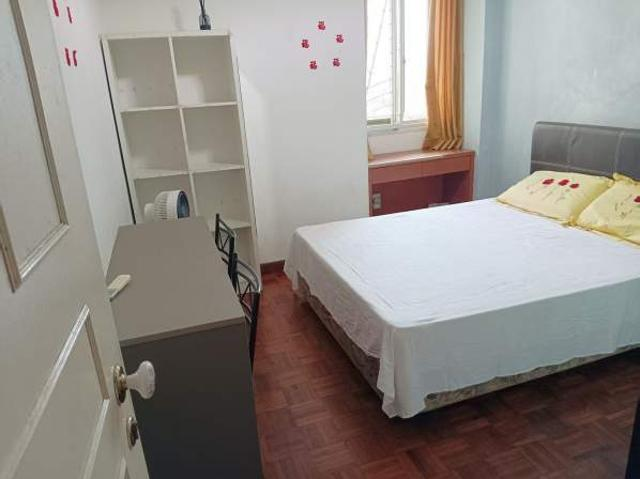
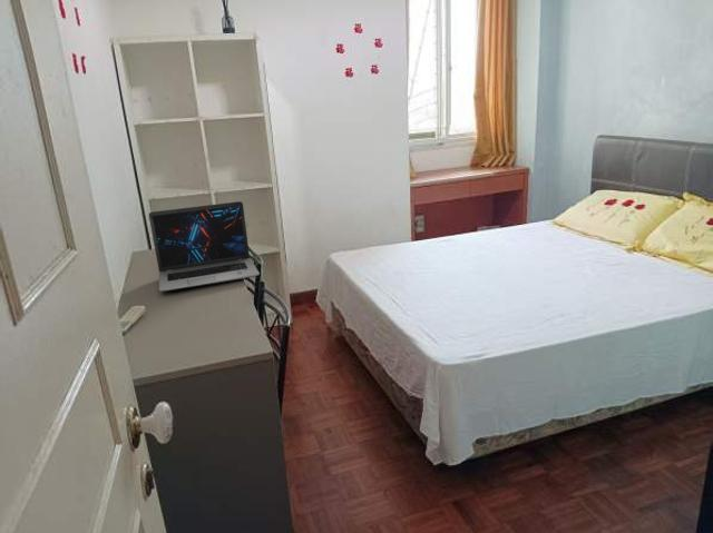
+ laptop (204, 245)
